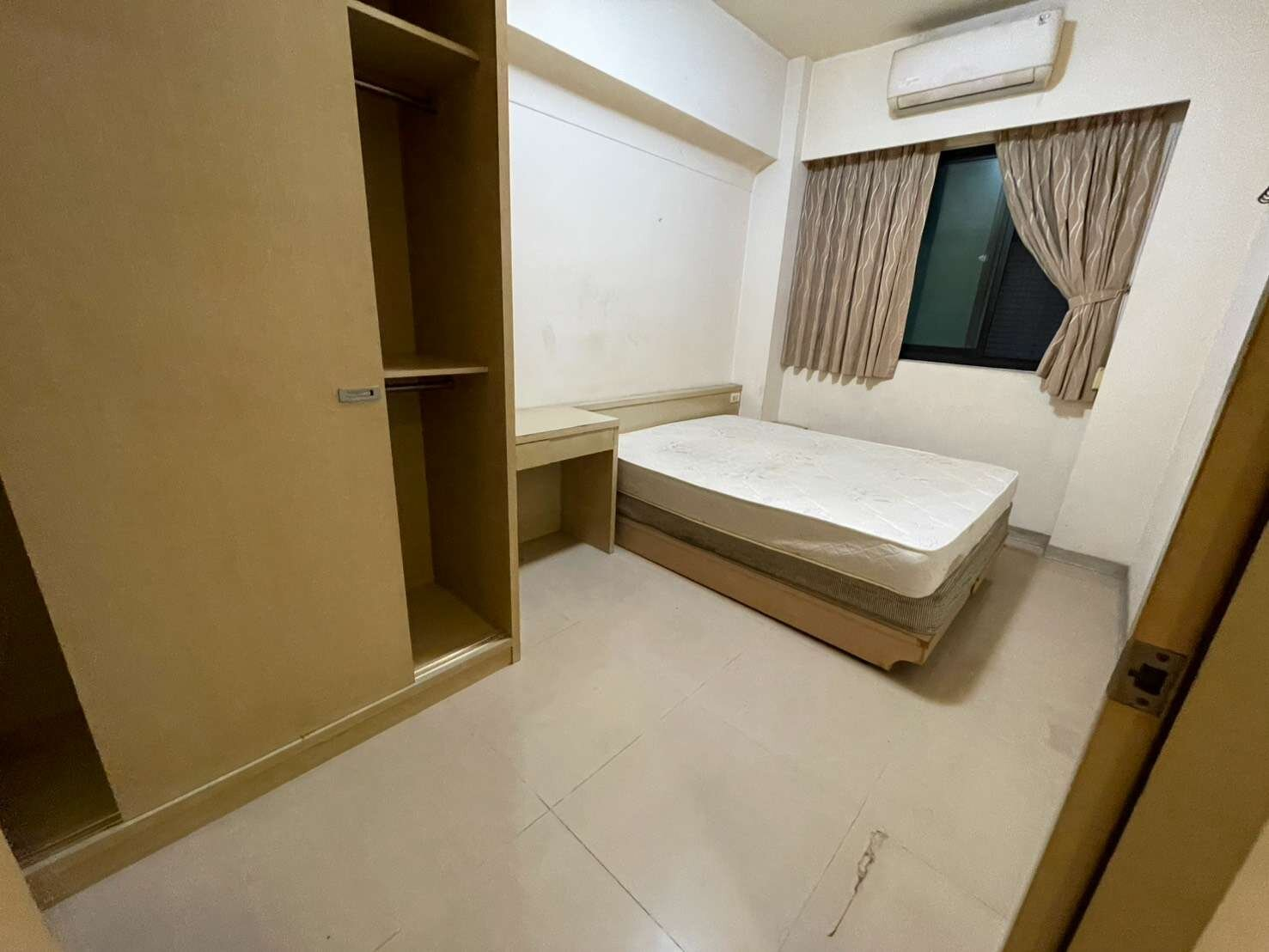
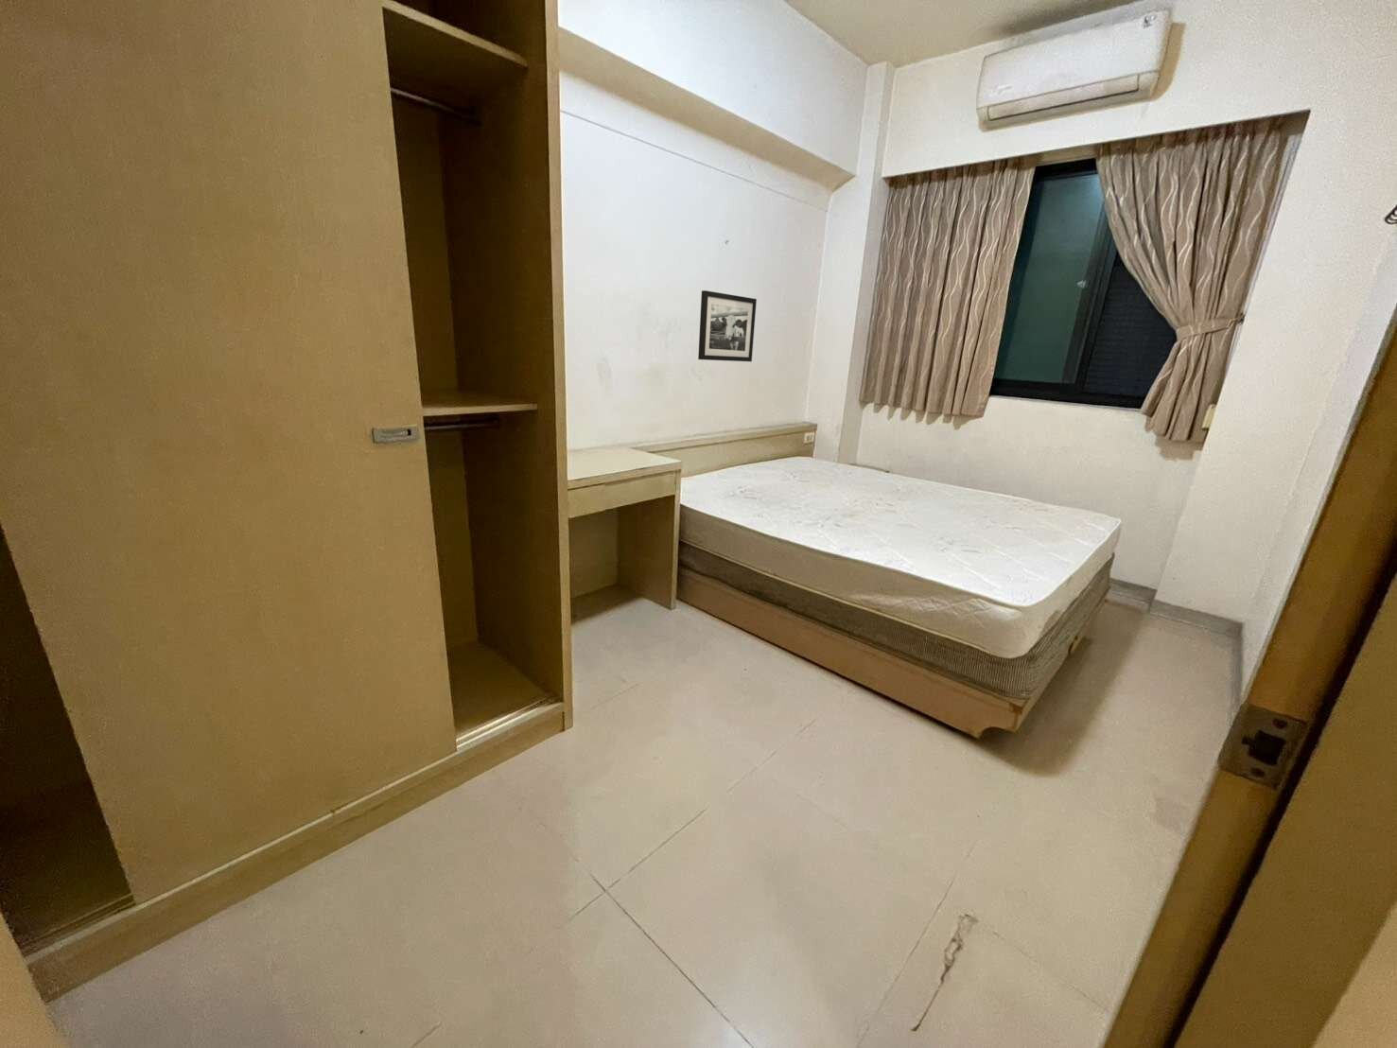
+ picture frame (728, 328)
